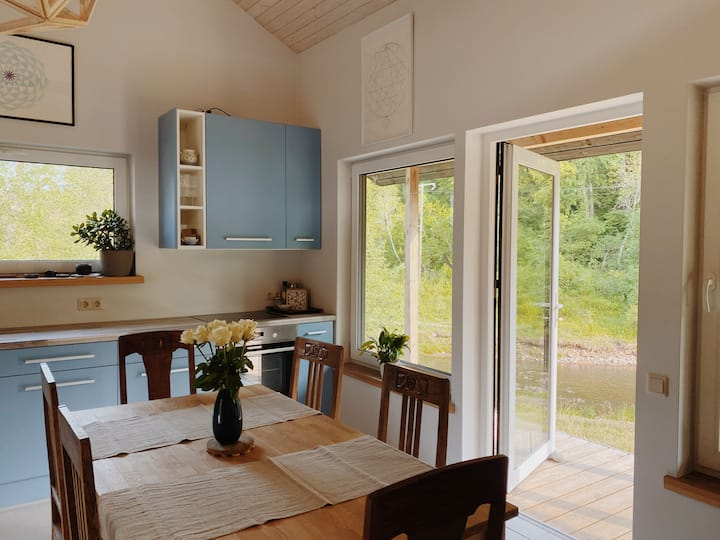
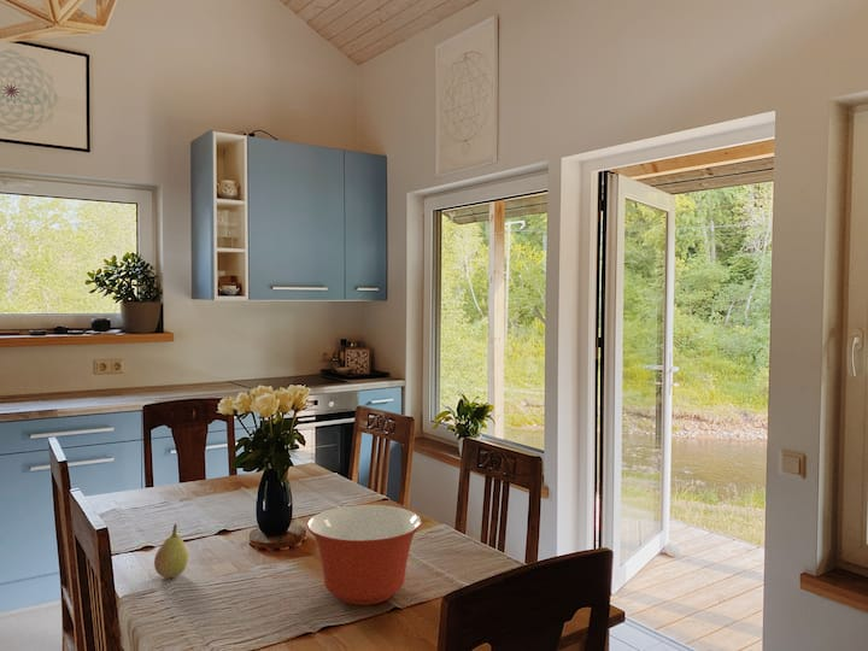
+ mixing bowl (364, 557)
+ fruit (171, 550)
